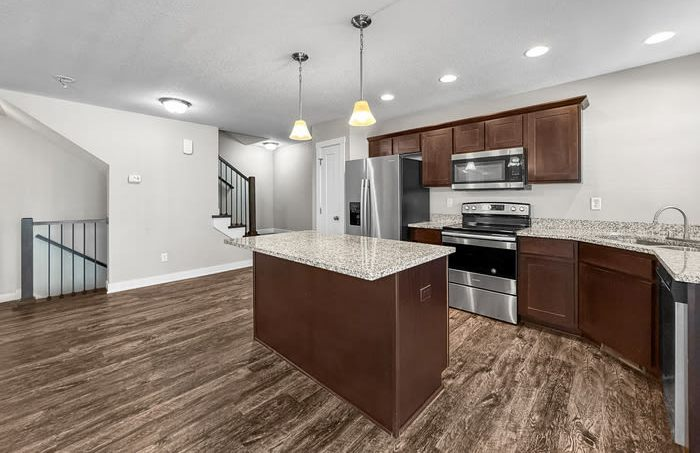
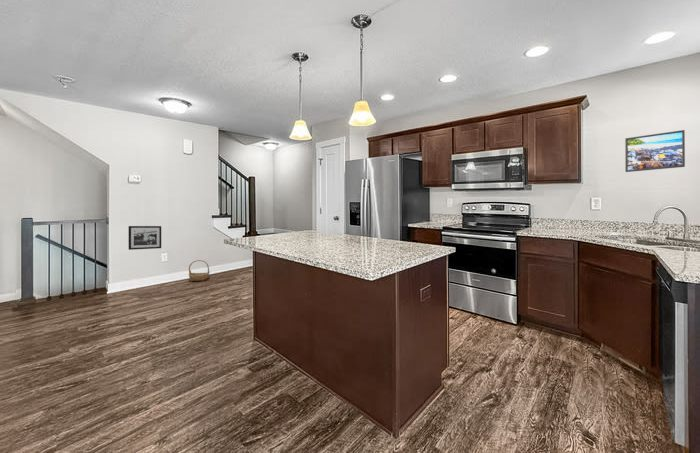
+ basket (199, 273)
+ picture frame (145, 237)
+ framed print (653, 152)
